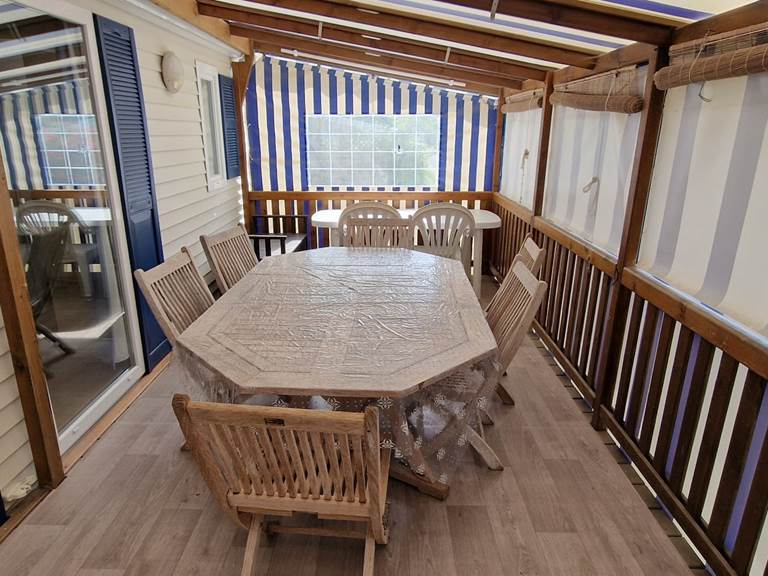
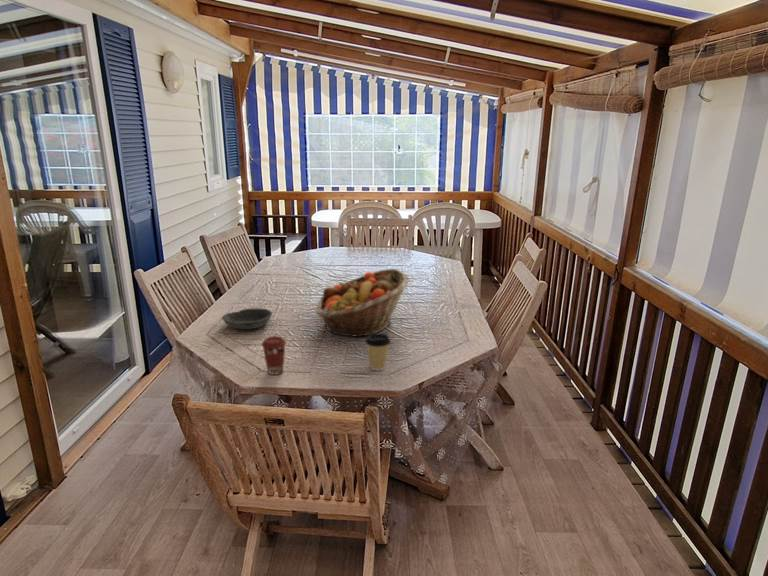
+ fruit basket (362, 299)
+ bowl (247, 319)
+ coffee cup (377, 351)
+ coffee cup (274, 355)
